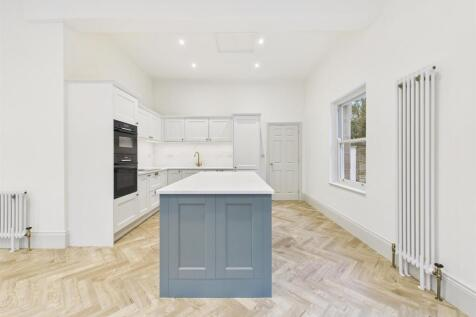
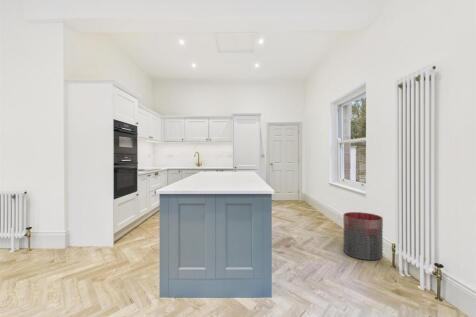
+ trash can (362, 234)
